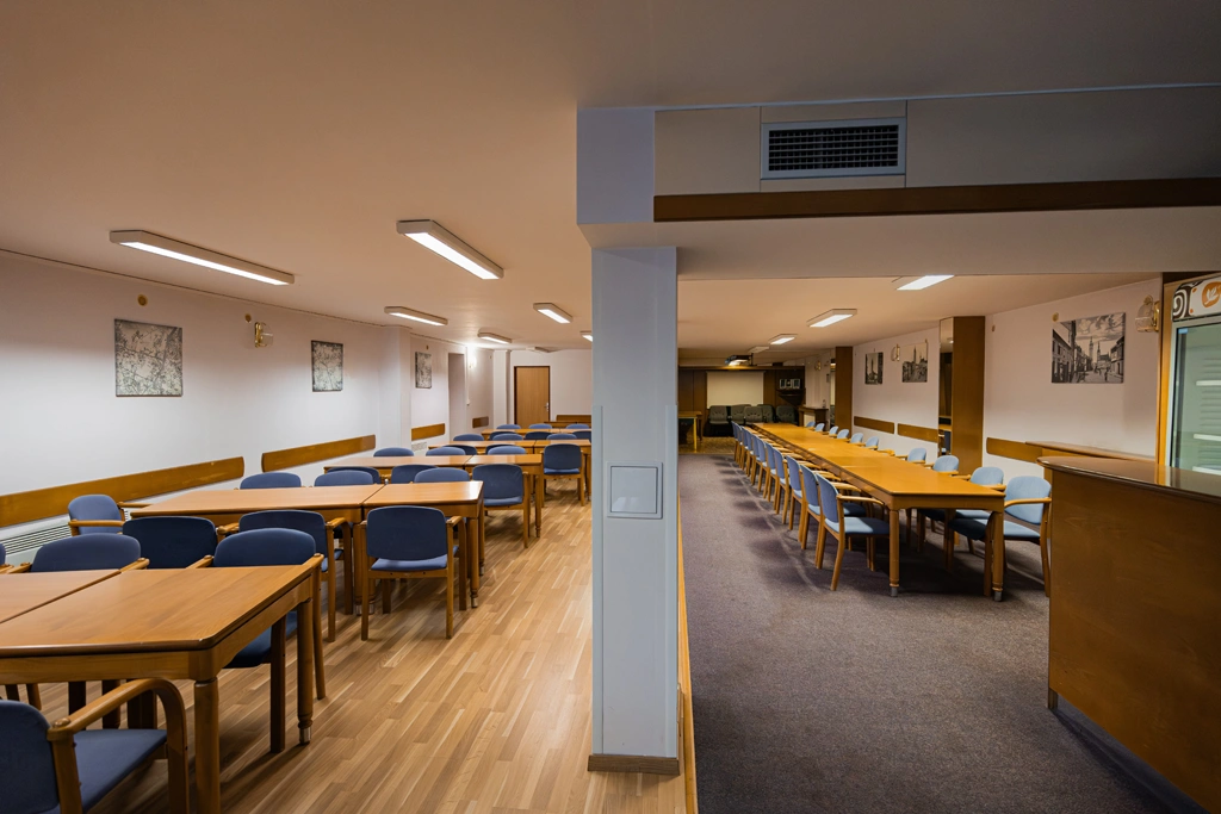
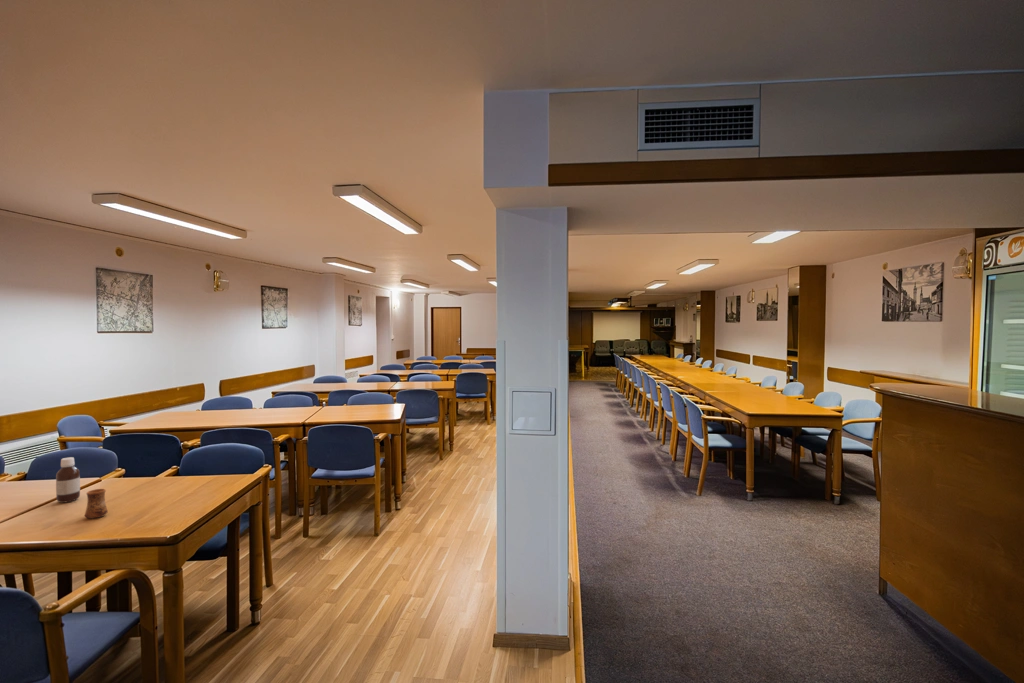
+ cup (96, 503)
+ bottle (68, 479)
